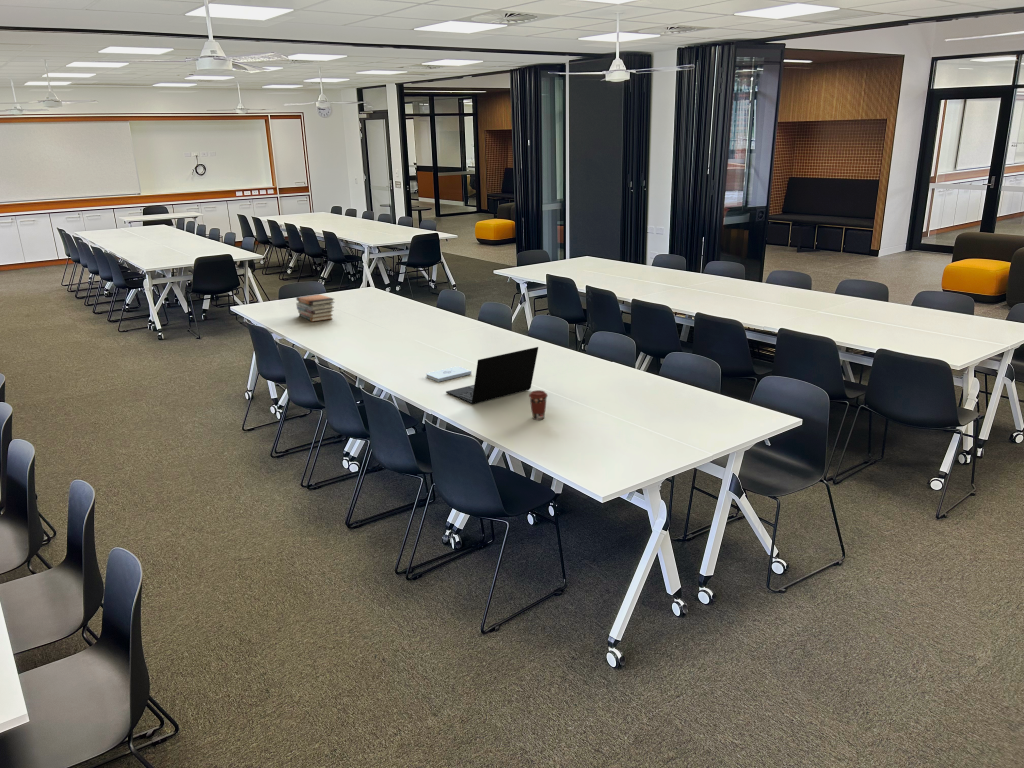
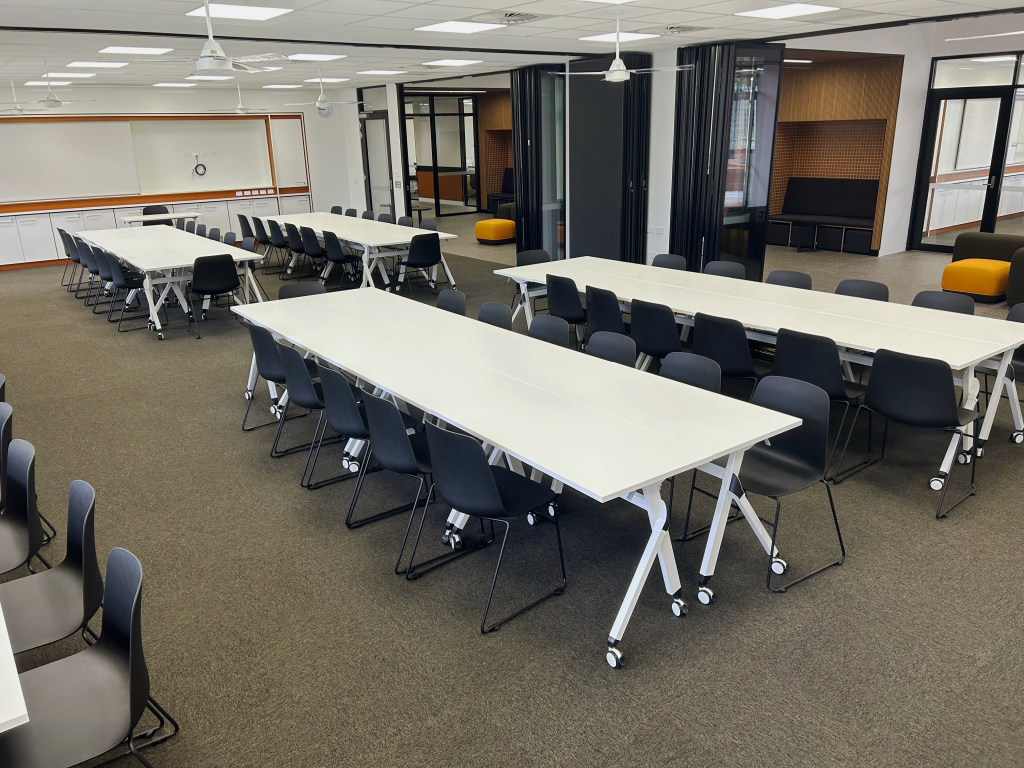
- notepad (448, 373)
- book stack (315, 307)
- laptop (491, 370)
- coffee cup (538, 405)
